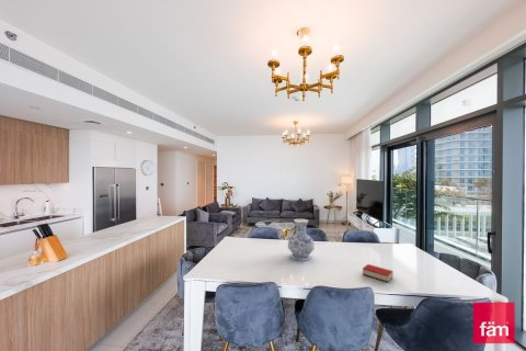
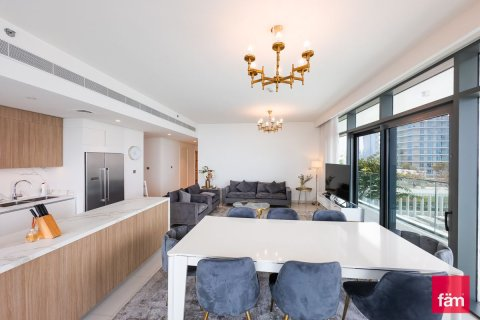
- book (377, 272)
- vase (300, 238)
